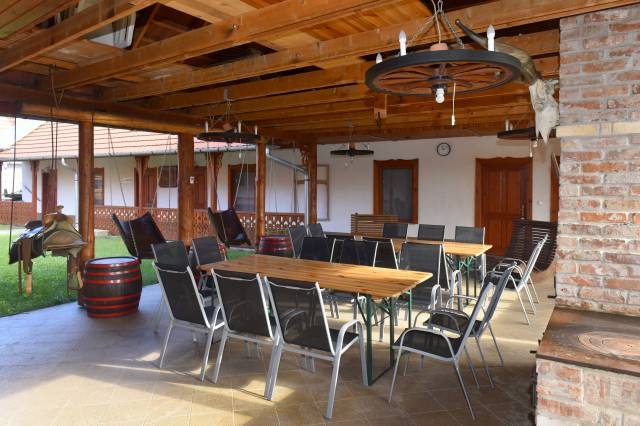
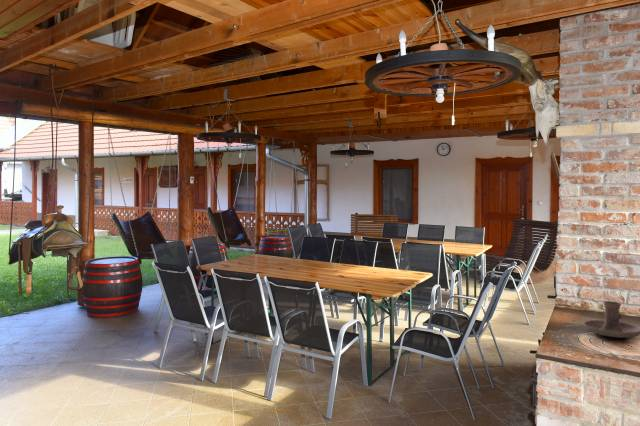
+ candle holder (612, 317)
